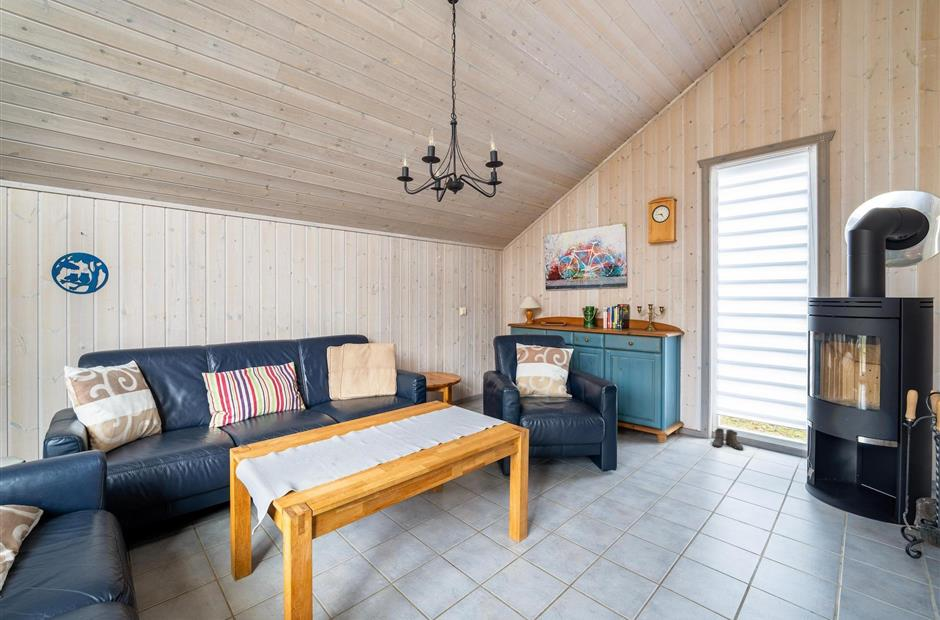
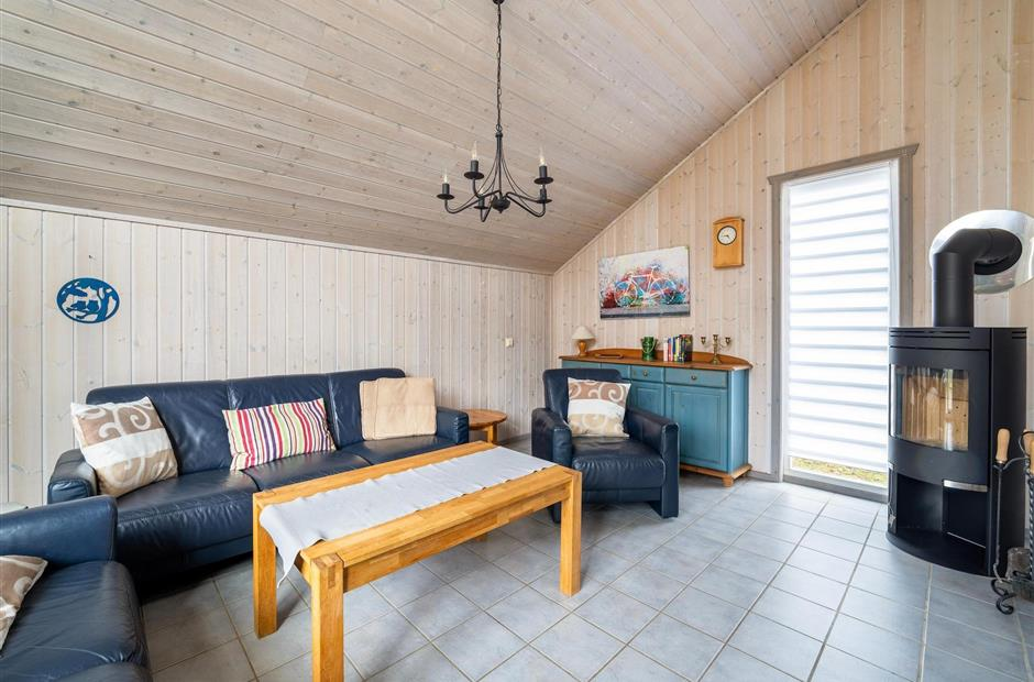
- boots (726, 438)
